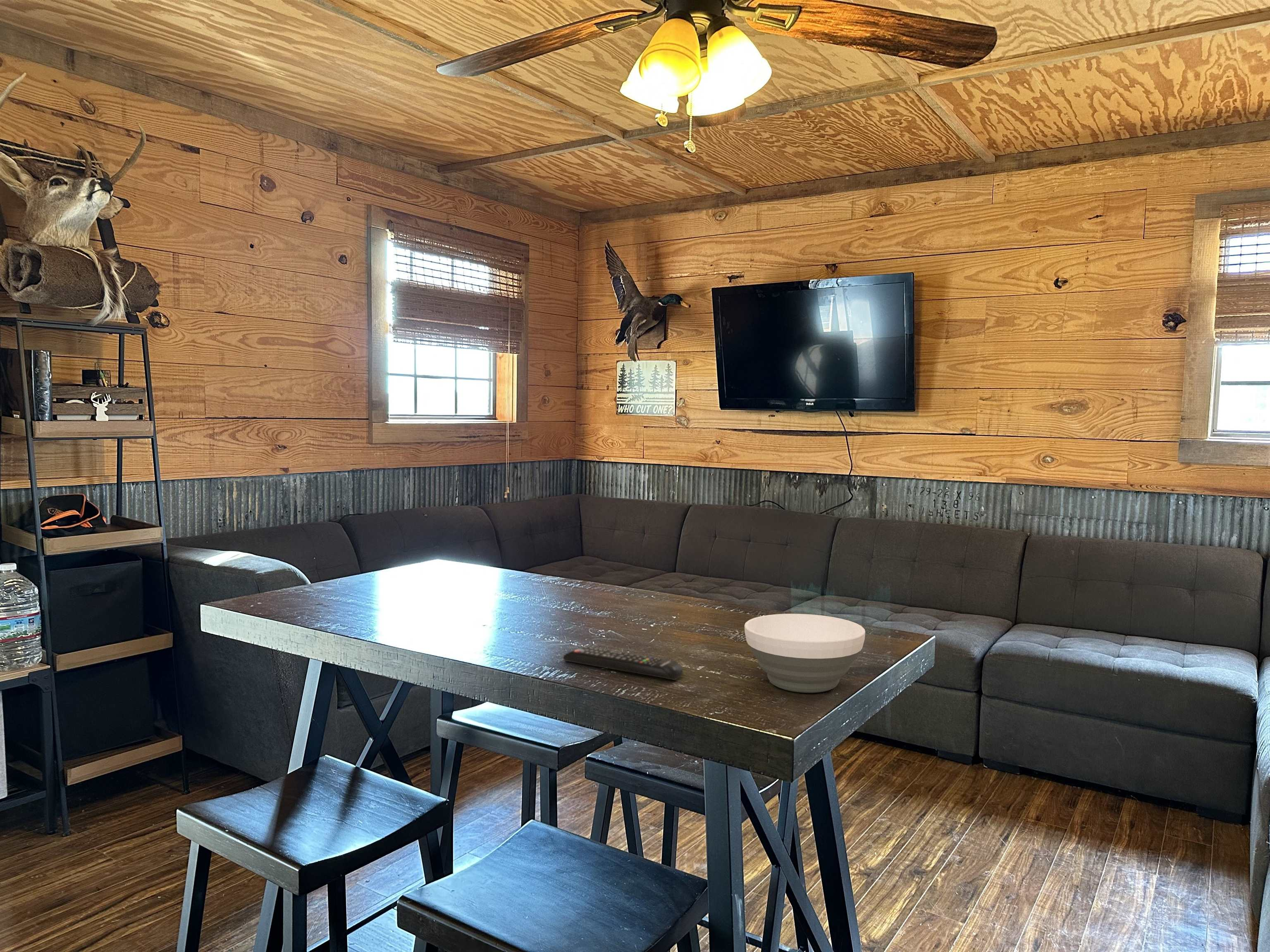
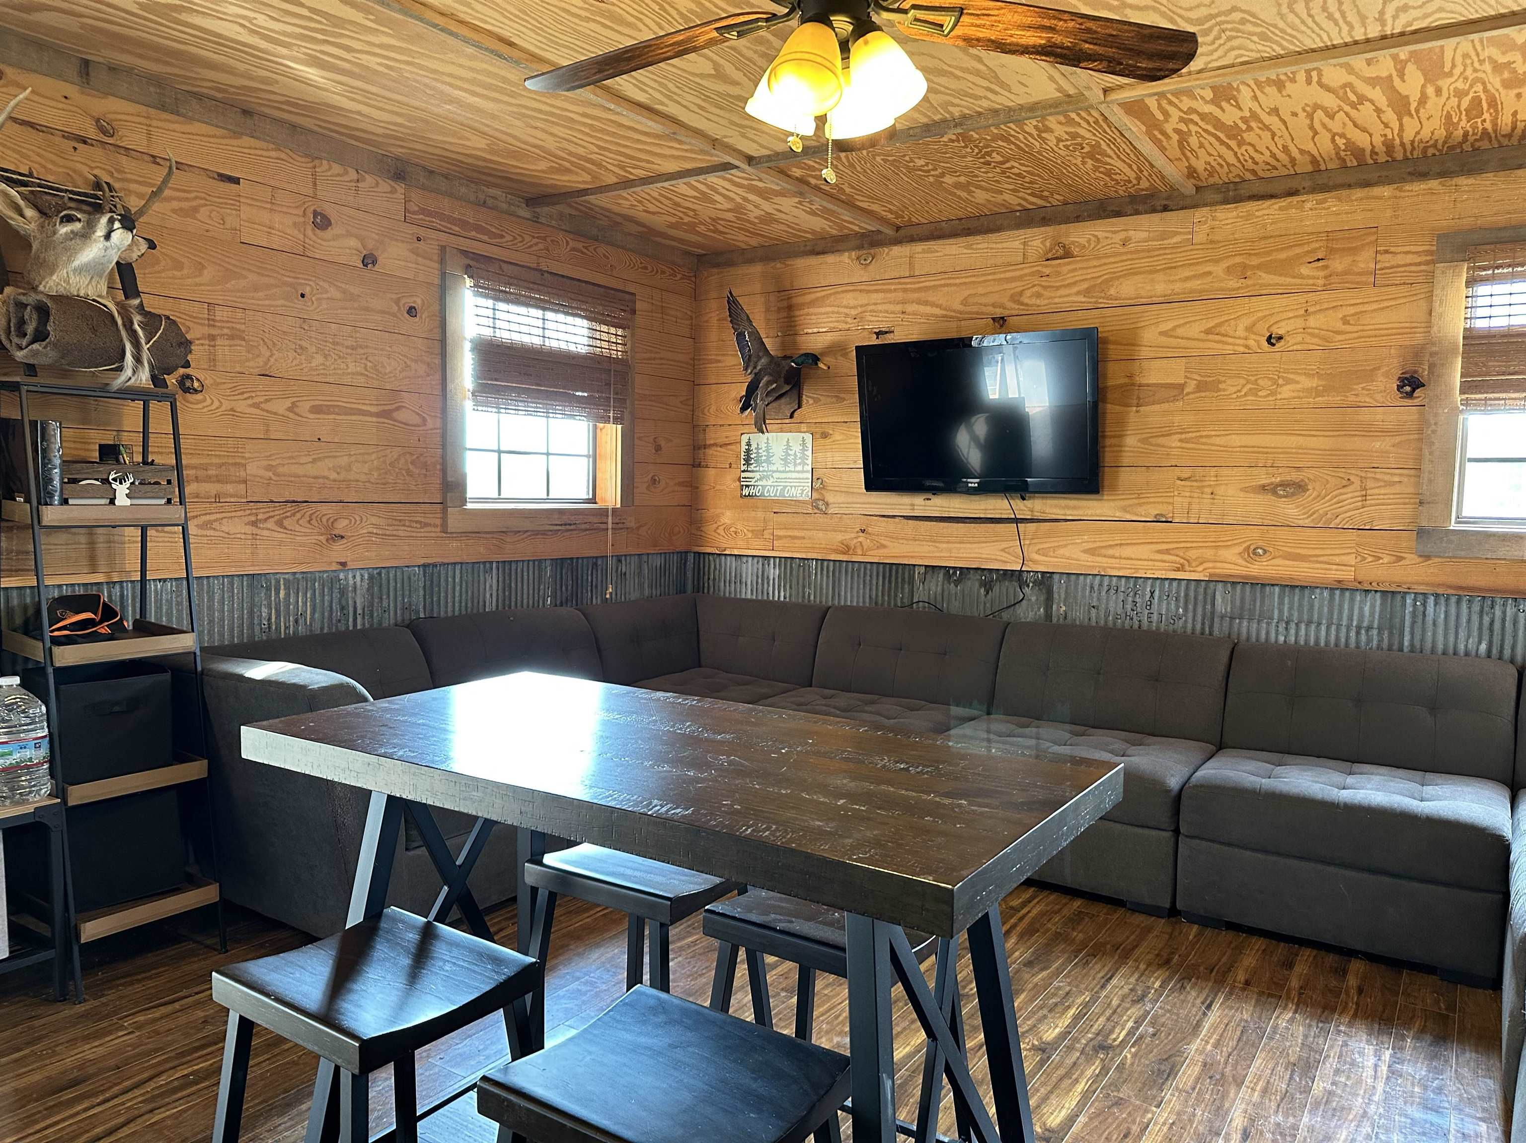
- remote control (621, 662)
- bowl (803, 655)
